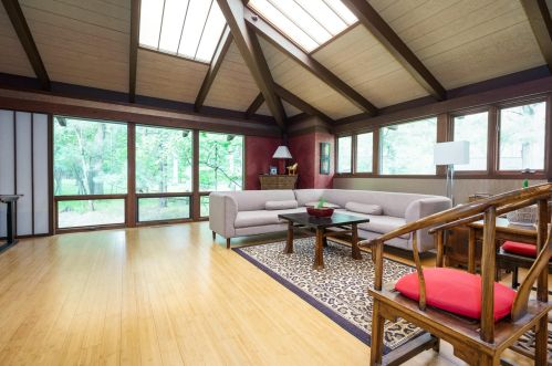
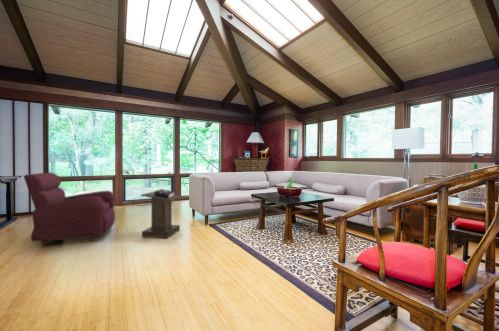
+ lectern (161, 211)
+ armchair (75, 204)
